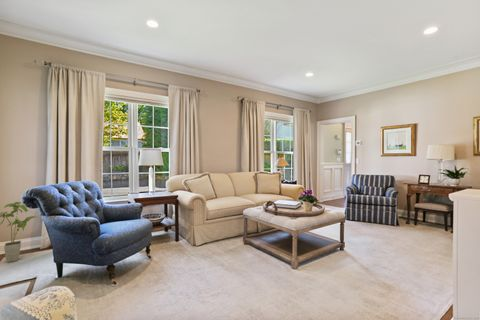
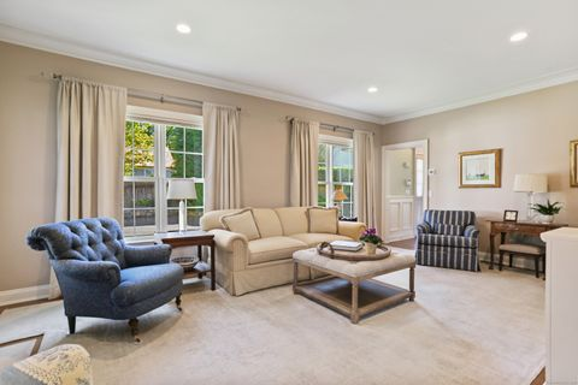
- house plant (18, 230)
